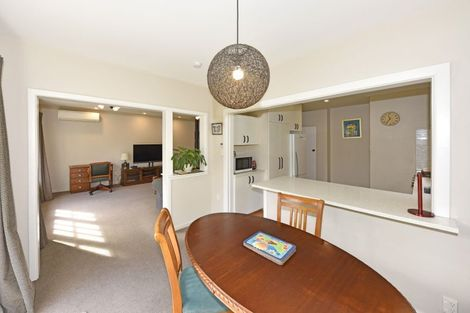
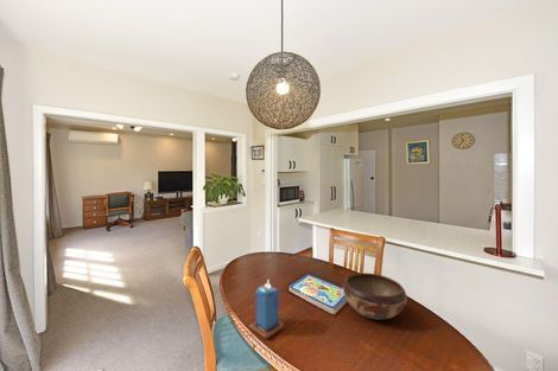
+ decorative bowl (373, 296)
+ candle (266, 305)
